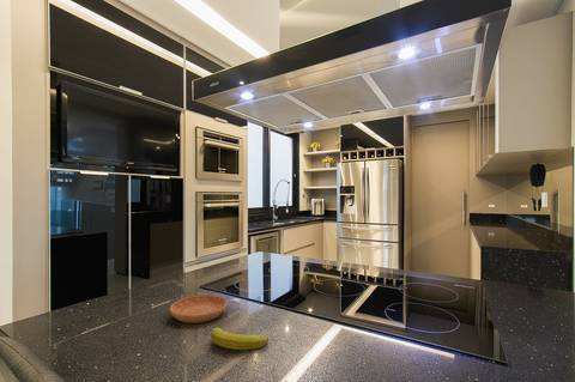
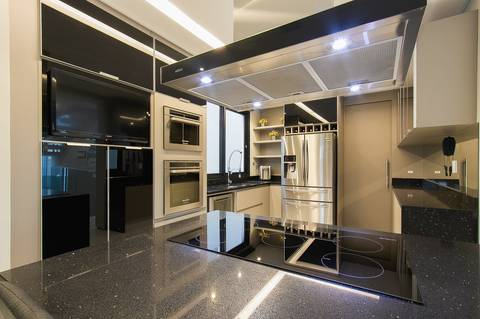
- banana (237, 338)
- saucer (199, 308)
